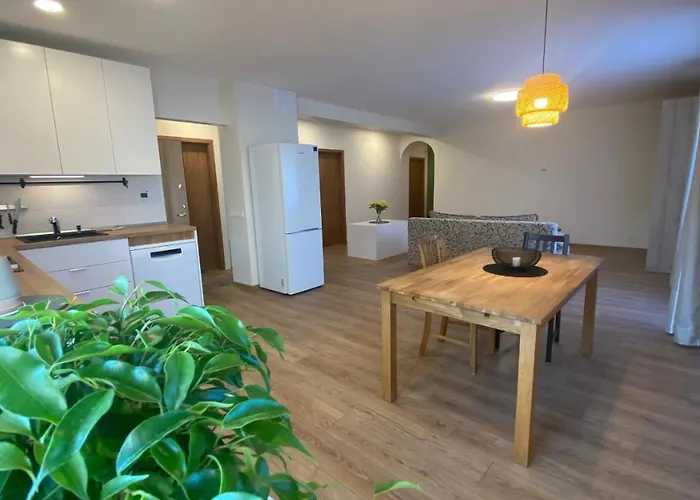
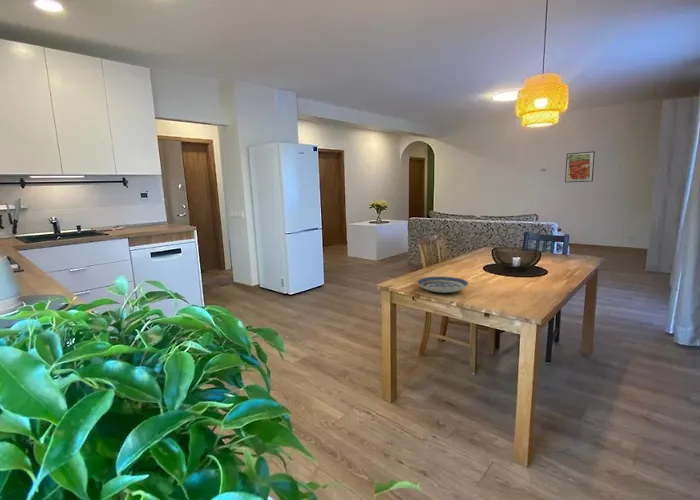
+ plate (442, 285)
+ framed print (579, 167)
